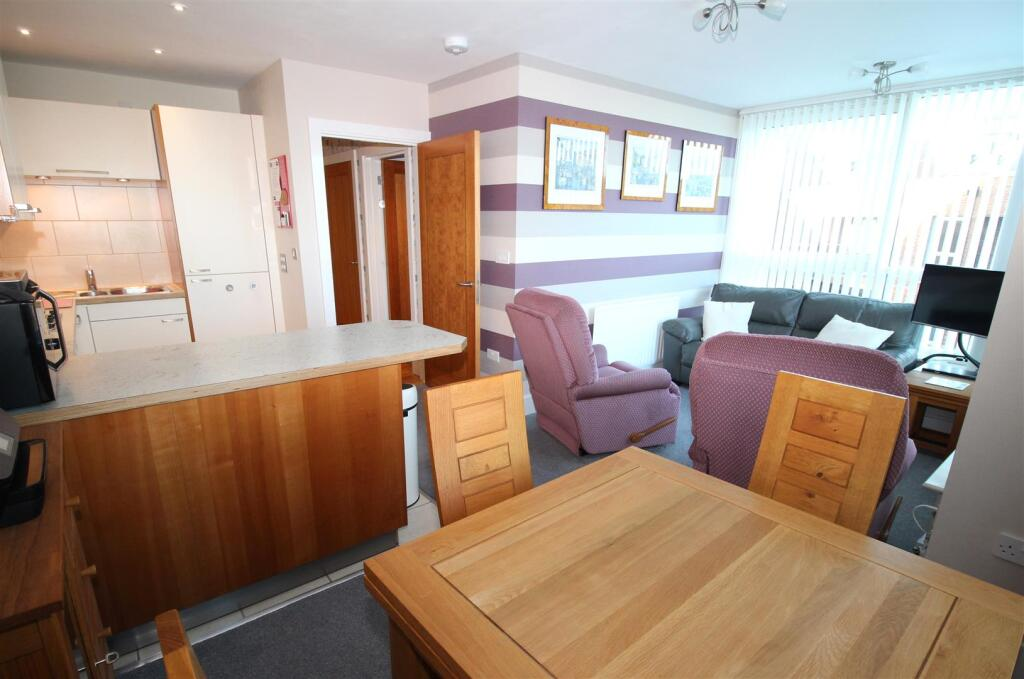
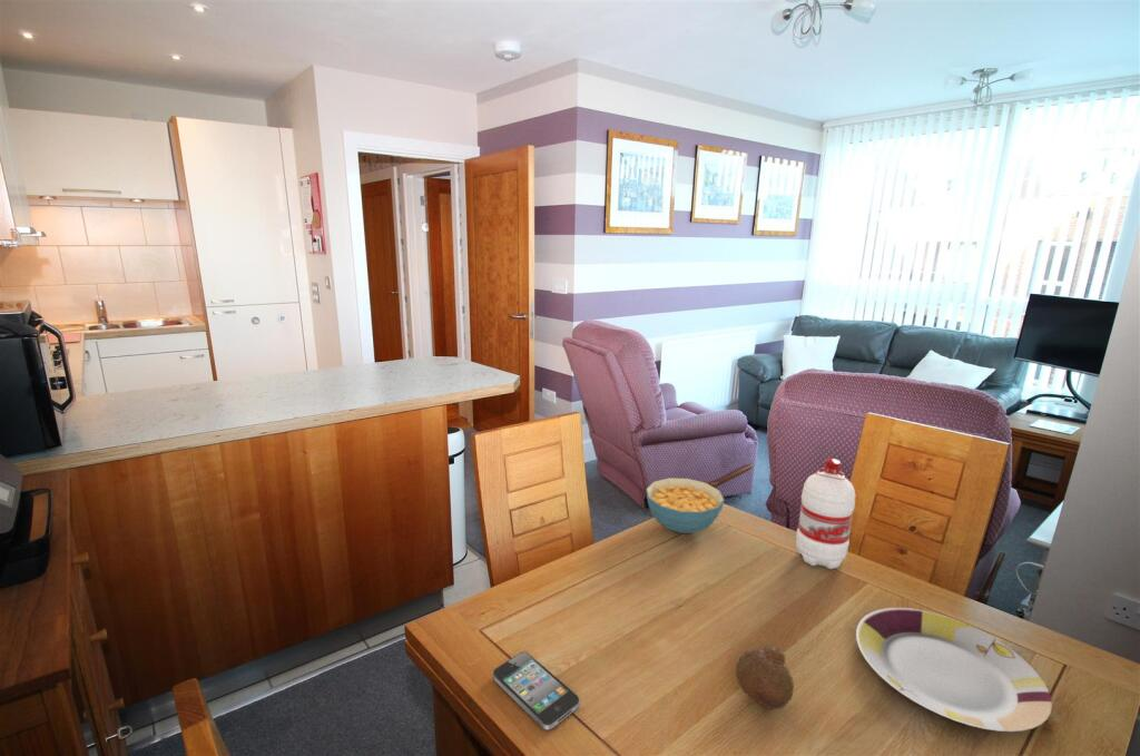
+ smartphone (534, 688)
+ cereal bowl (682, 510)
+ plate (944, 665)
+ water bottle (826, 510)
+ fruit (764, 677)
